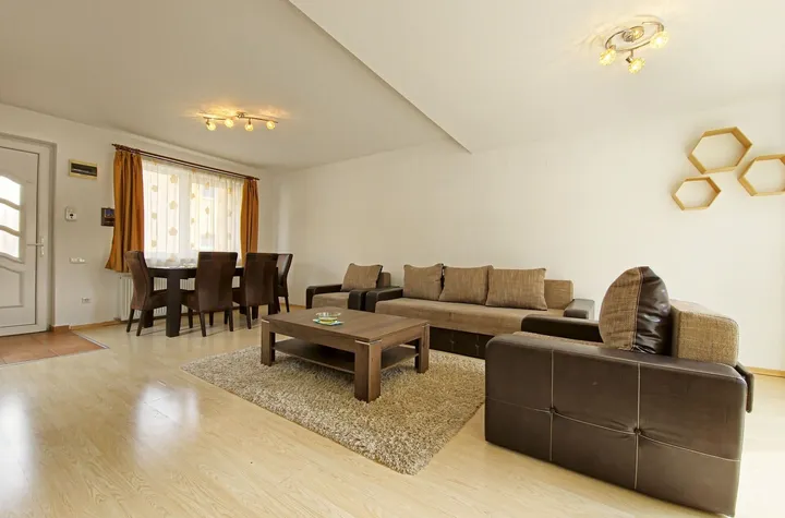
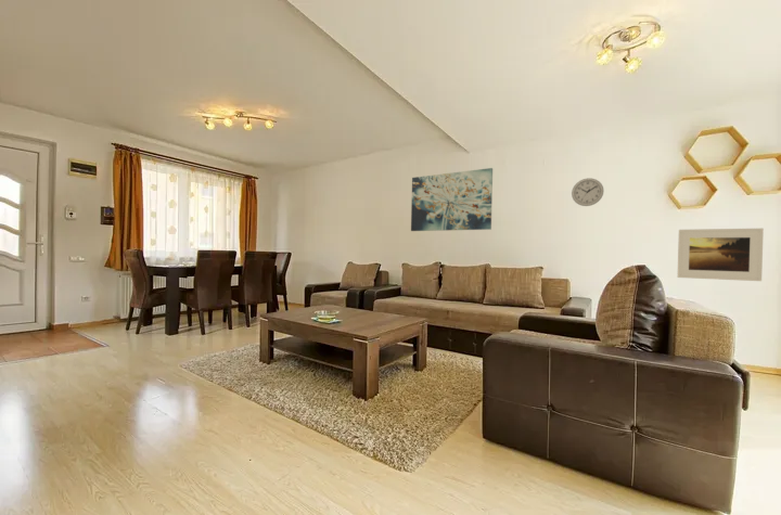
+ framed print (718, 254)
+ wall clock (587, 192)
+ wall art (449, 202)
